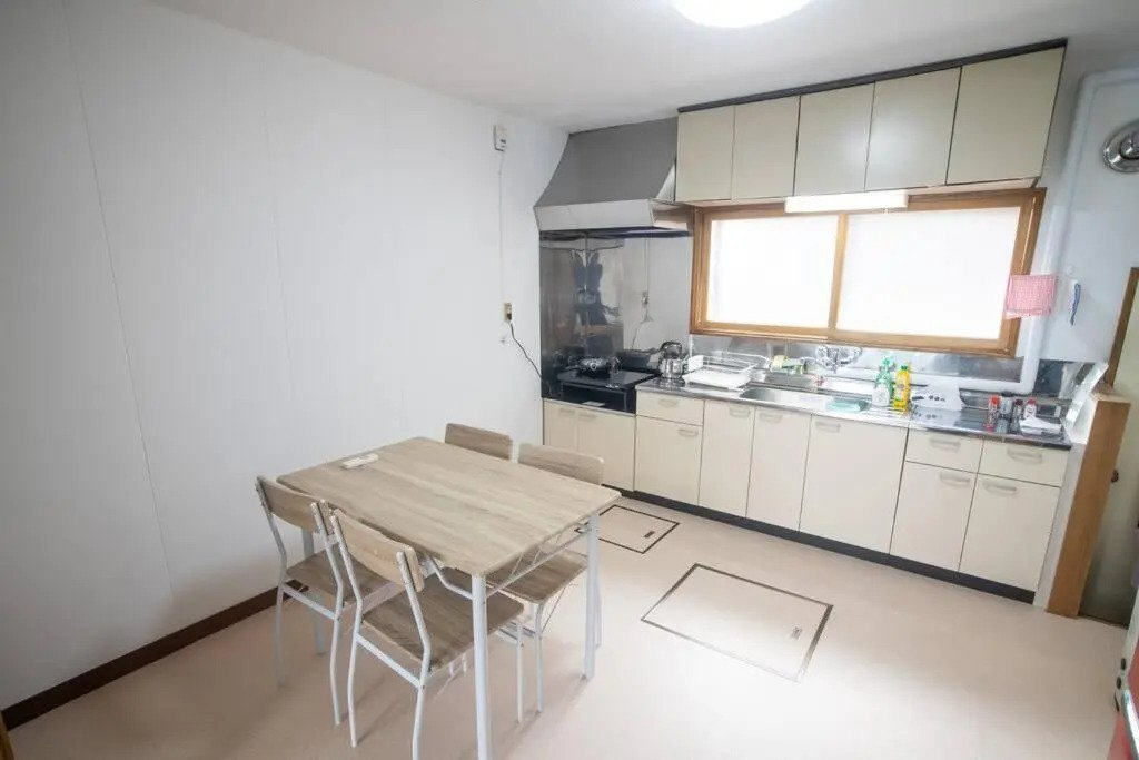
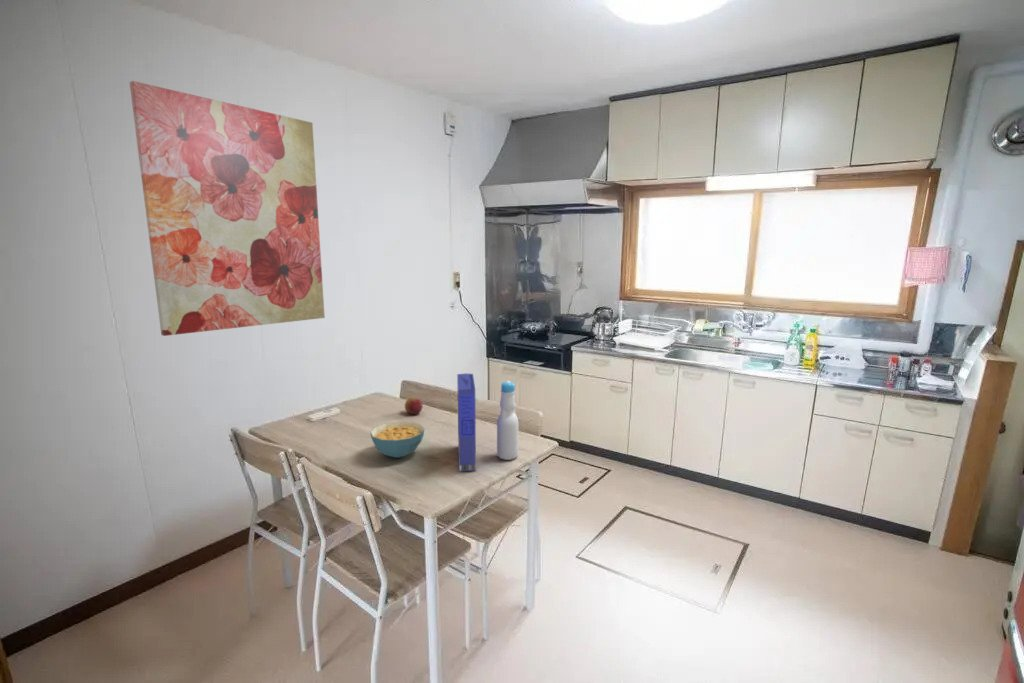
+ fruit (413, 405)
+ bottle (507, 419)
+ cereal bowl (398, 442)
+ cereal box (466, 420)
+ wall art (243, 219)
